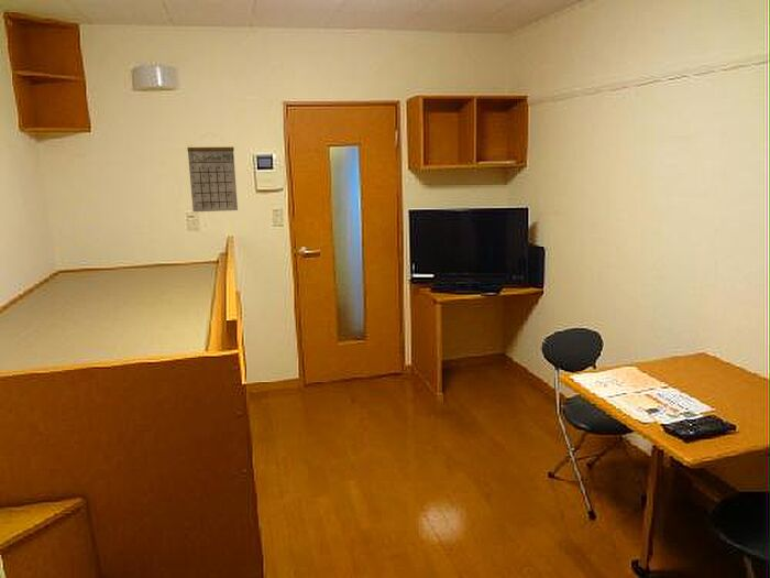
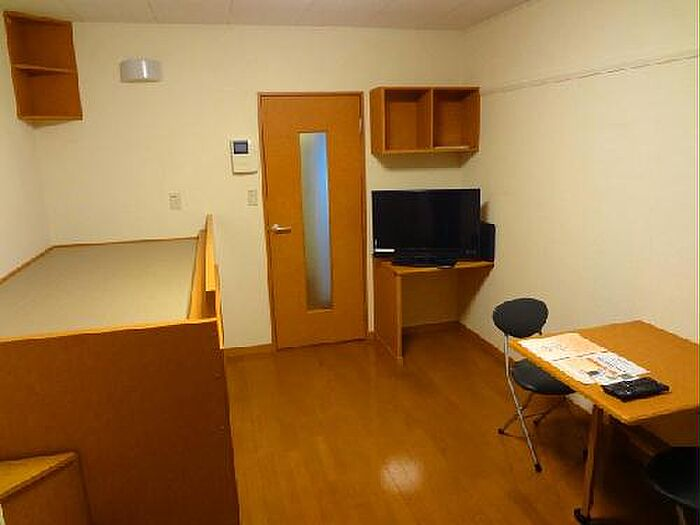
- calendar (212, 172)
